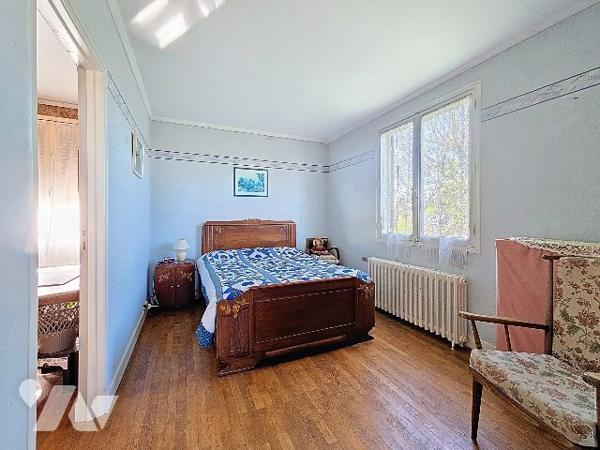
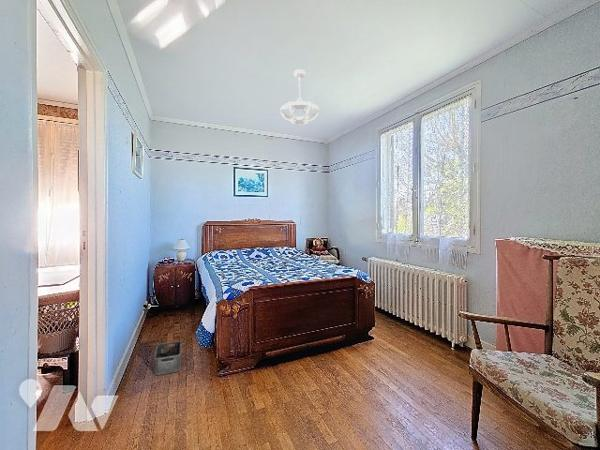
+ ceiling light fixture (300, 98)
+ storage bin (168, 356)
